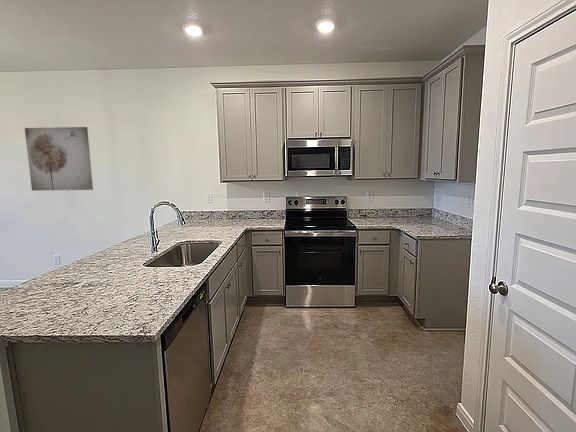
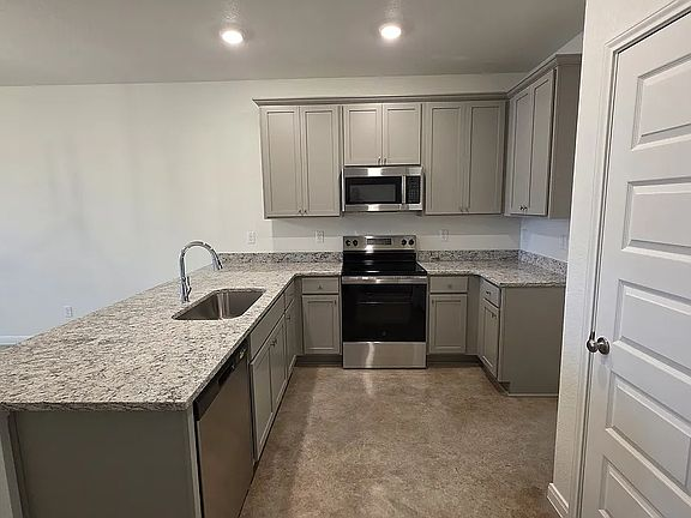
- wall art (59, 159)
